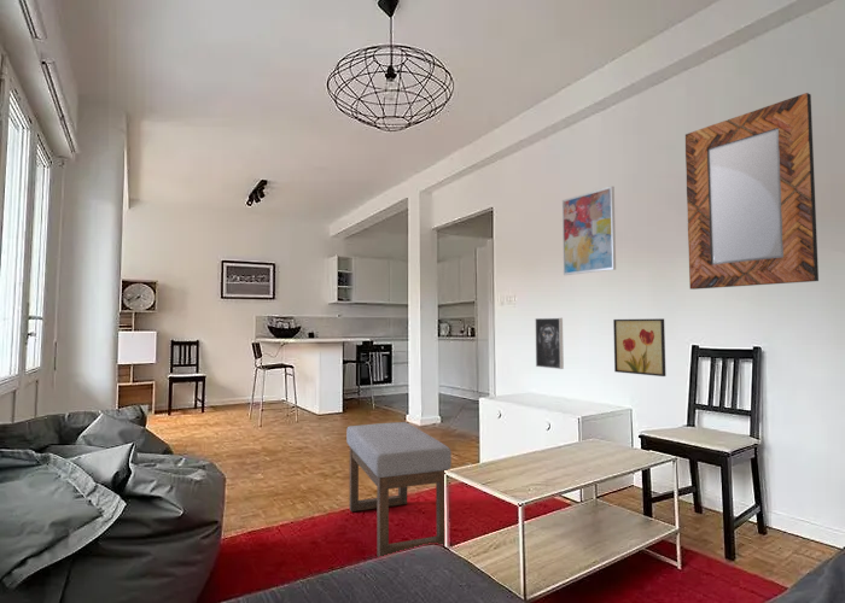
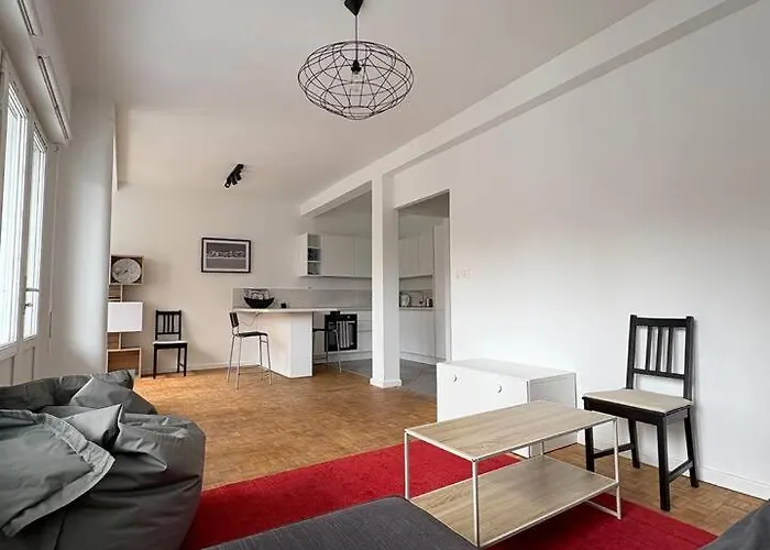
- home mirror (745, 199)
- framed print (548, 343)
- wall art (639, 346)
- ottoman (394, 480)
- wall art (587, 233)
